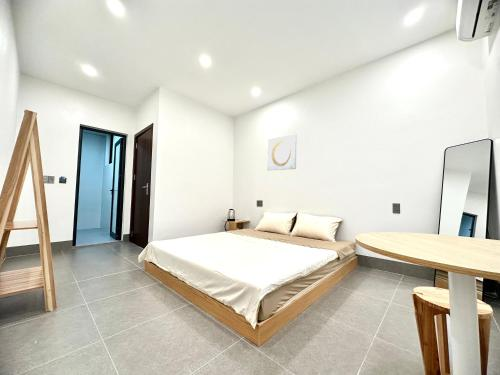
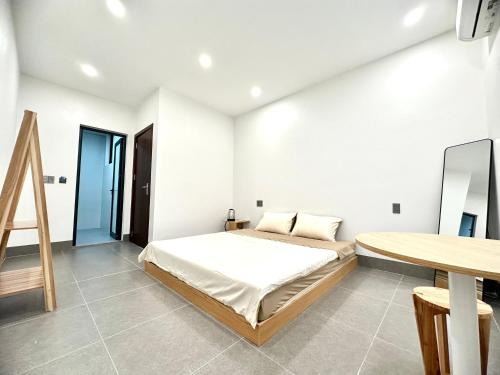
- wall art (281, 153)
